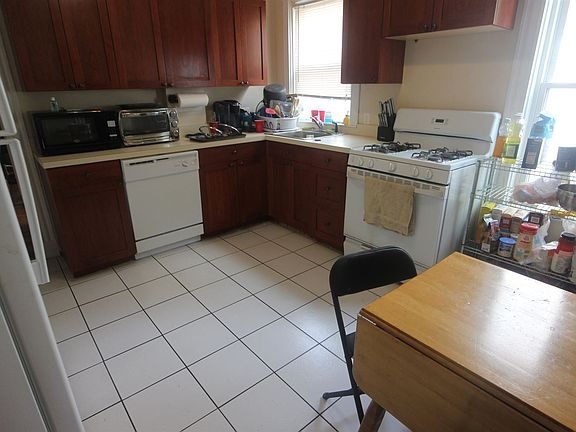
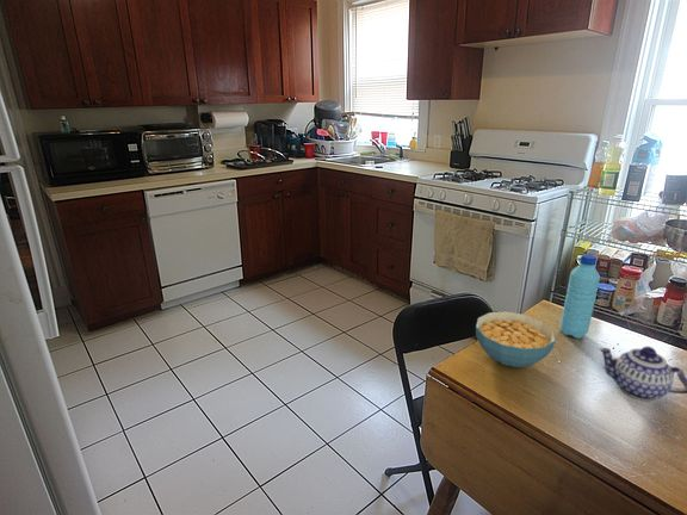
+ water bottle (580, 296)
+ teapot (642, 368)
+ cereal bowl (512, 345)
